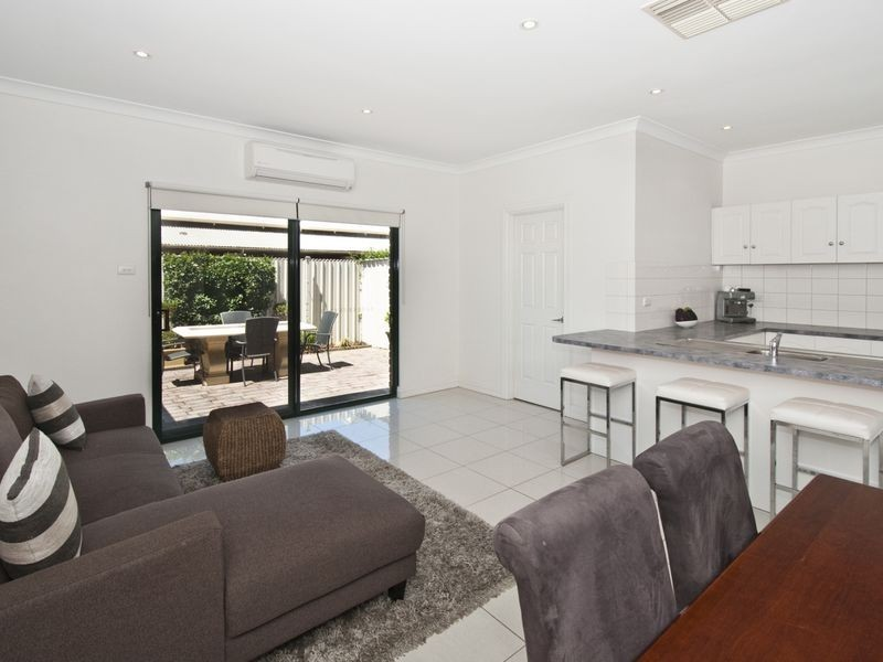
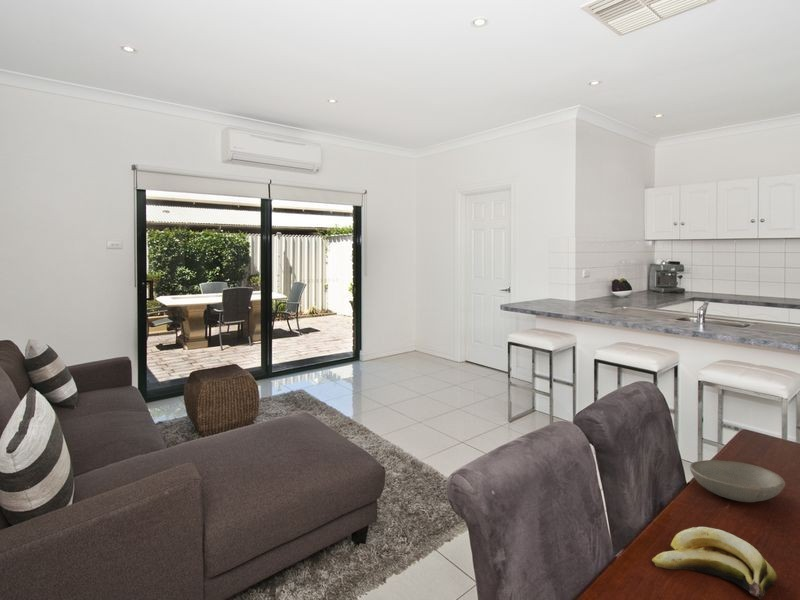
+ banana (715, 557)
+ bowl (734, 482)
